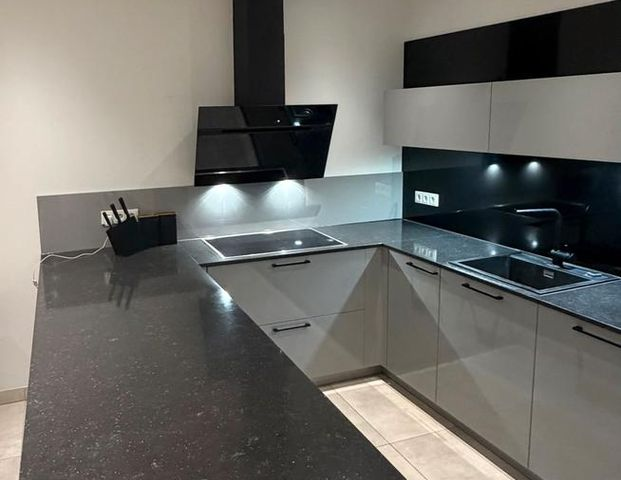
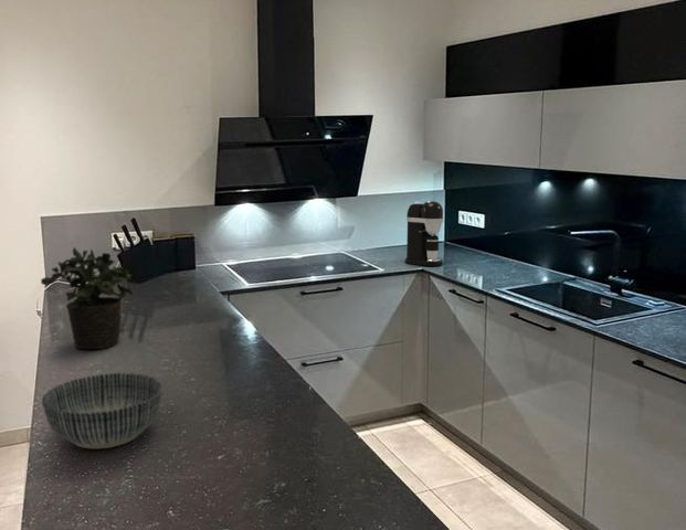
+ potted plant (88, 295)
+ coffee maker (424, 232)
+ bowl (105, 413)
